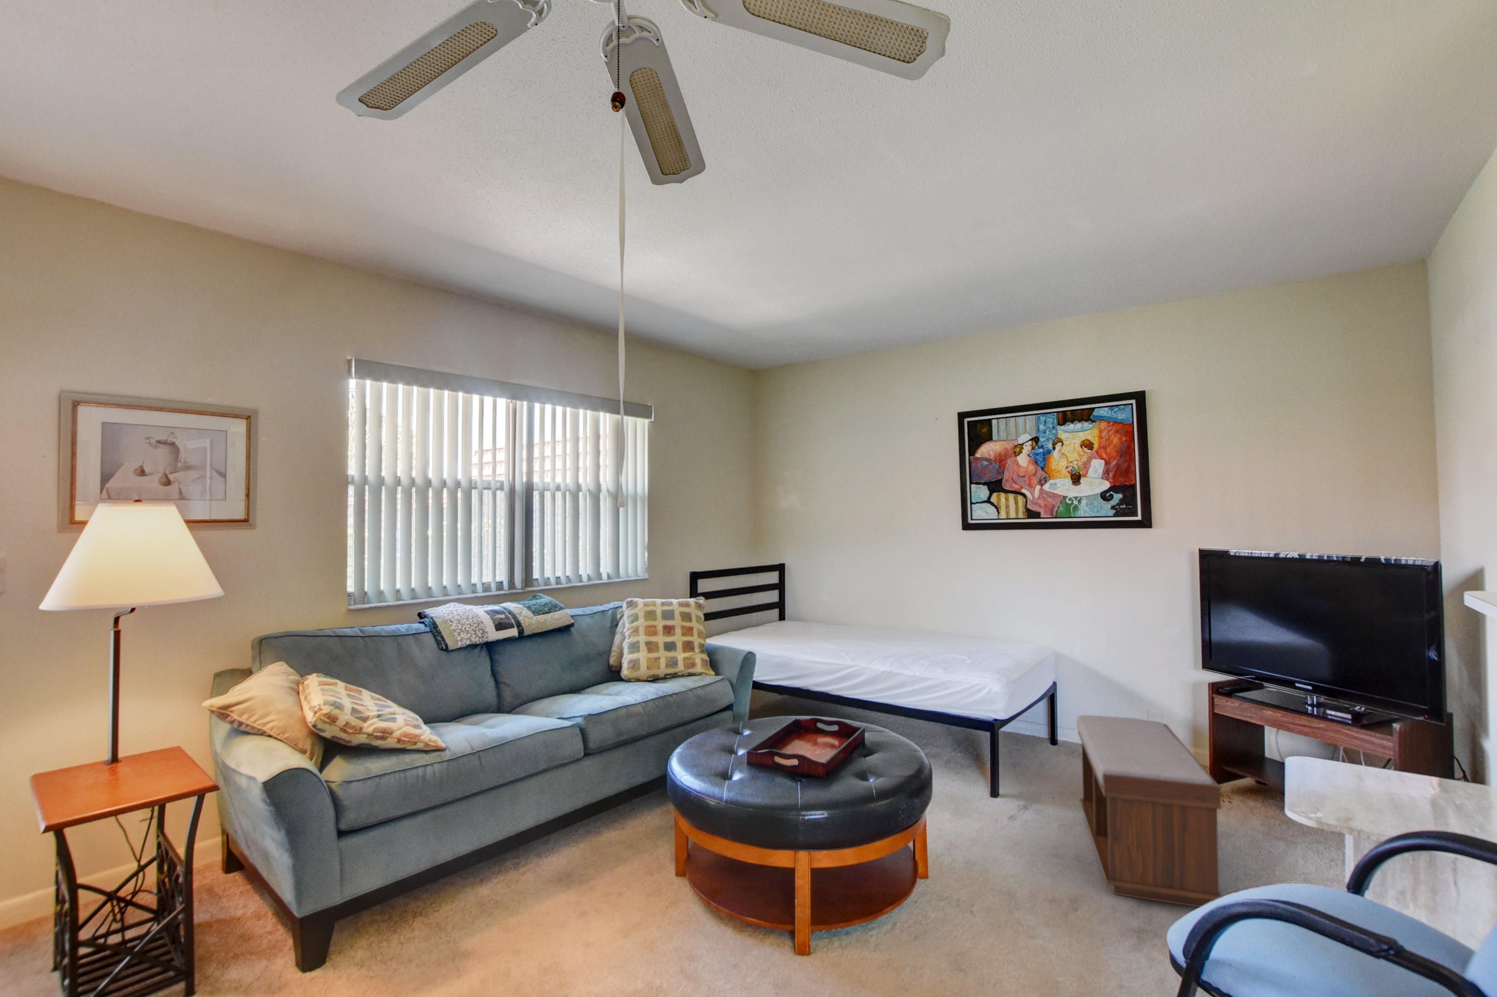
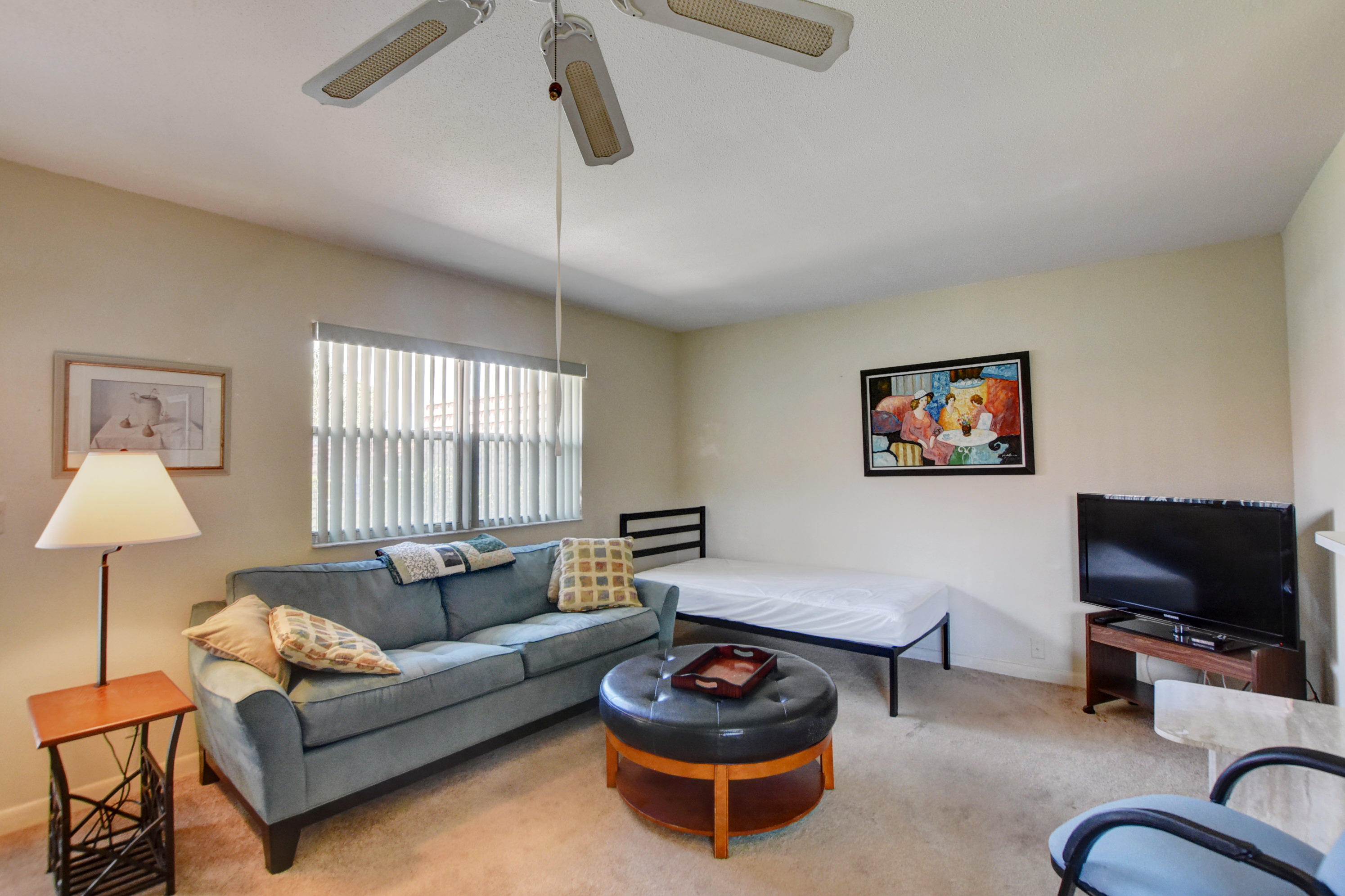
- bench (1137, 798)
